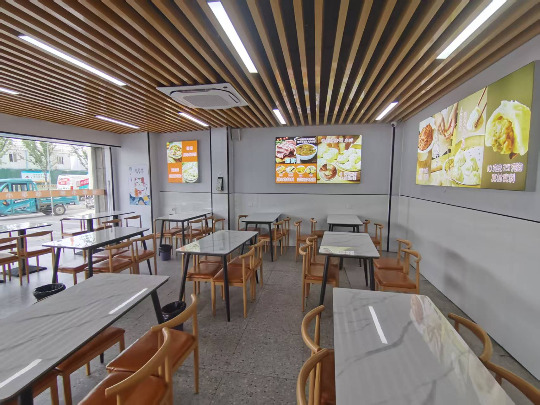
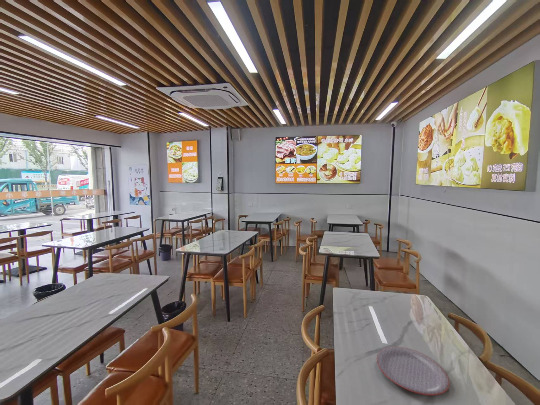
+ plate (410, 369)
